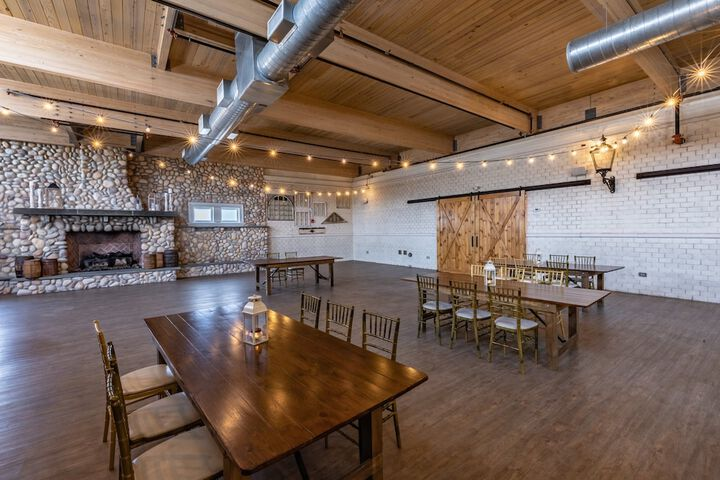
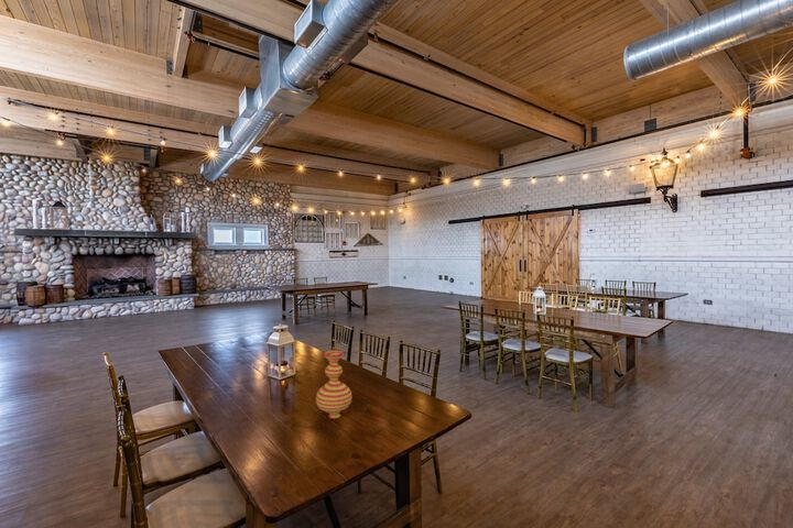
+ vase (334, 384)
